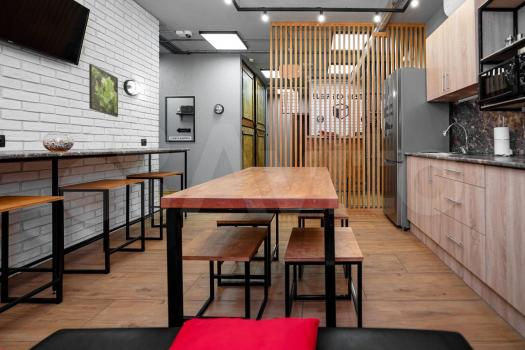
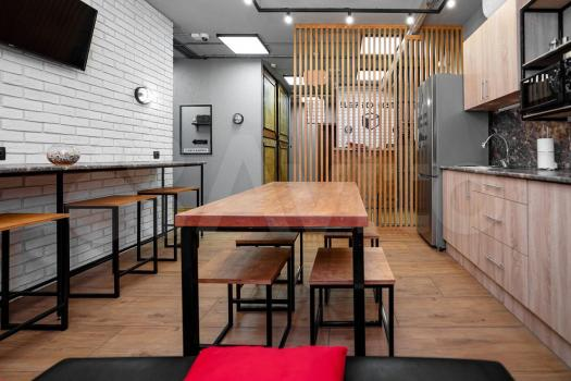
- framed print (104, 92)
